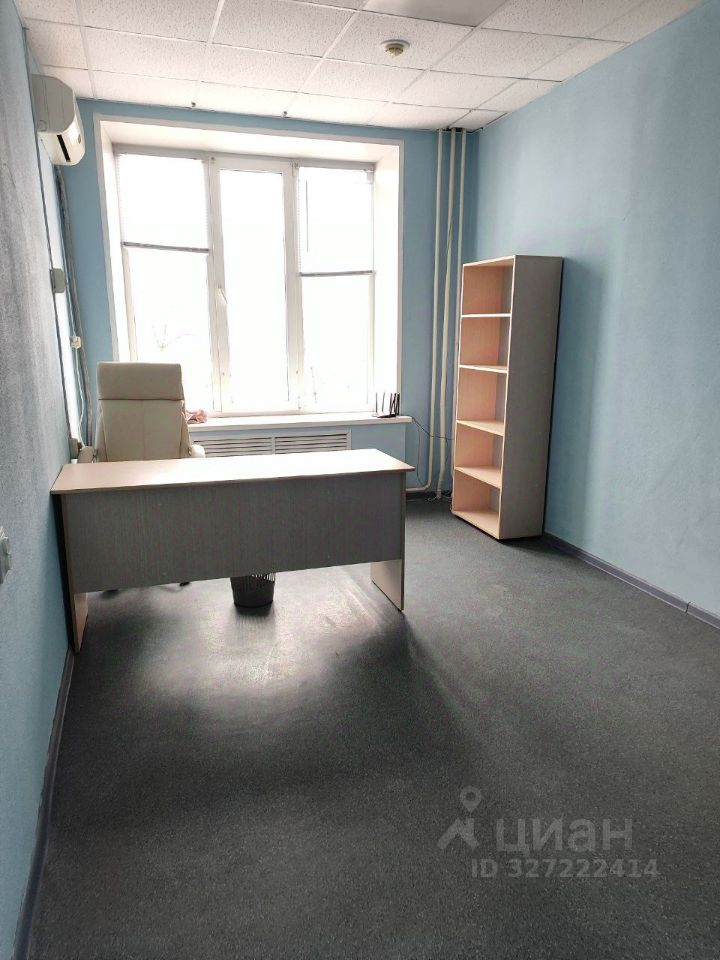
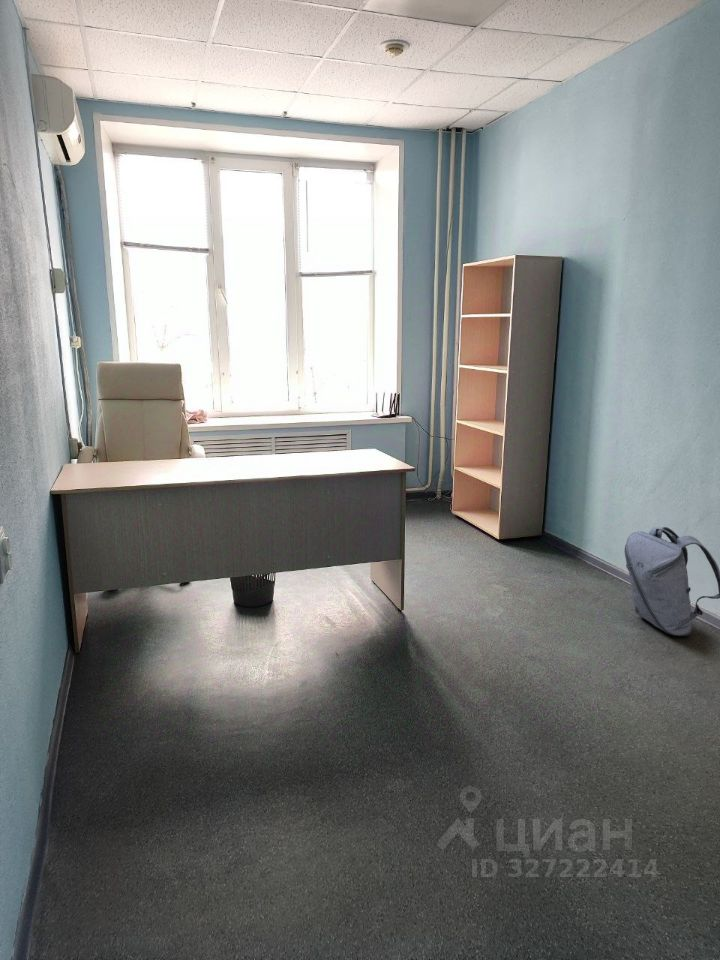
+ backpack (671, 578)
